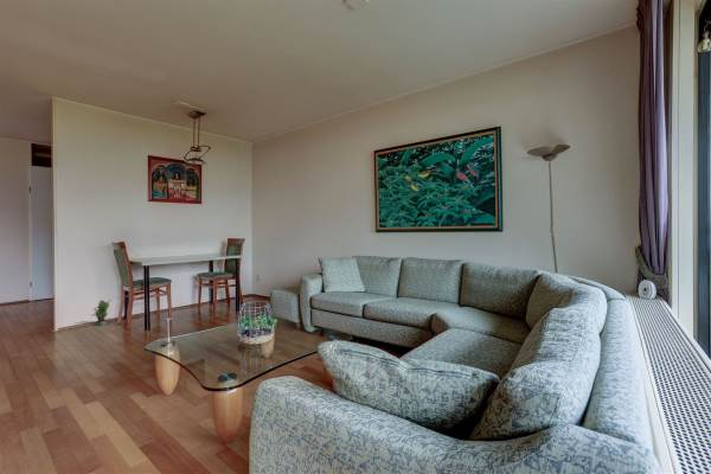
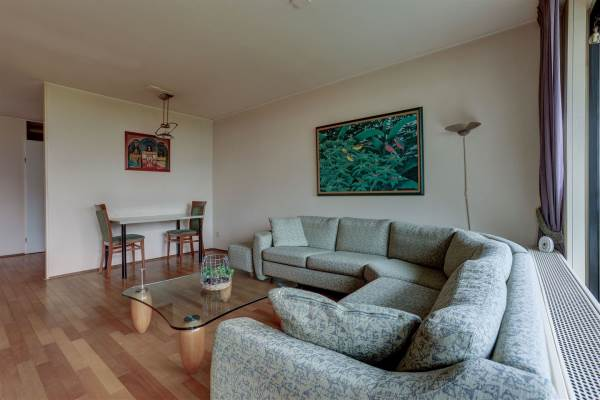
- potted plant (101, 312)
